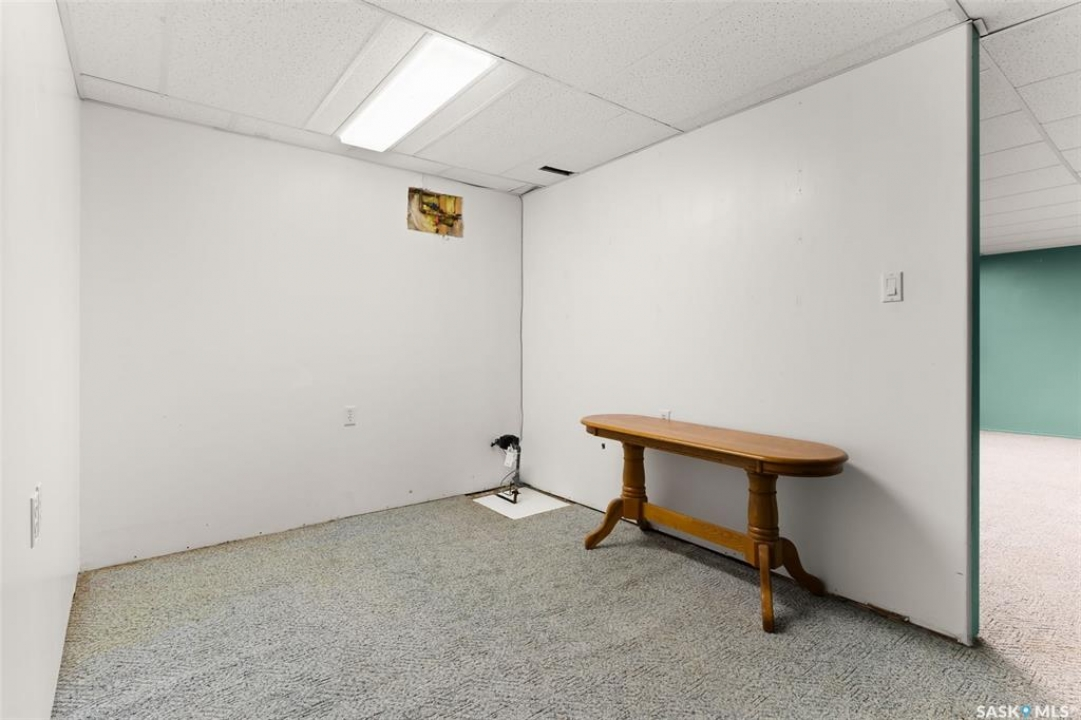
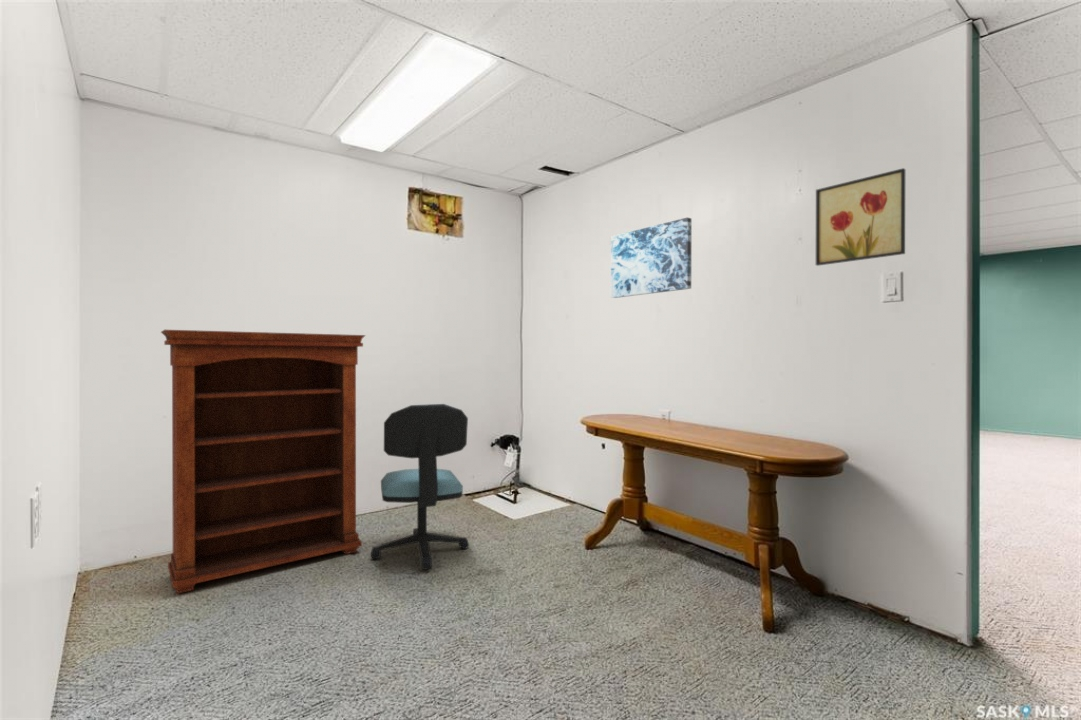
+ bookshelf (269, 448)
+ office chair (421, 477)
+ wall art (858, 220)
+ wall art (648, 260)
